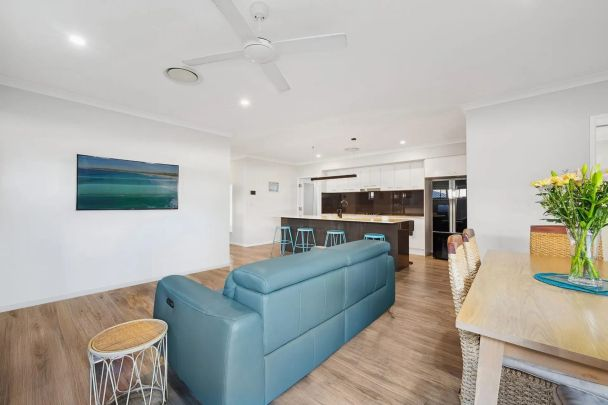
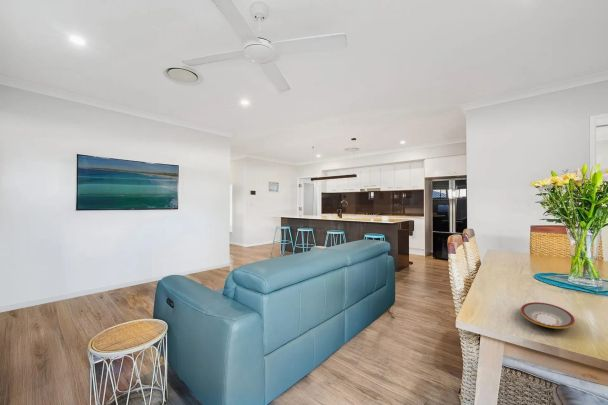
+ plate (546, 316)
